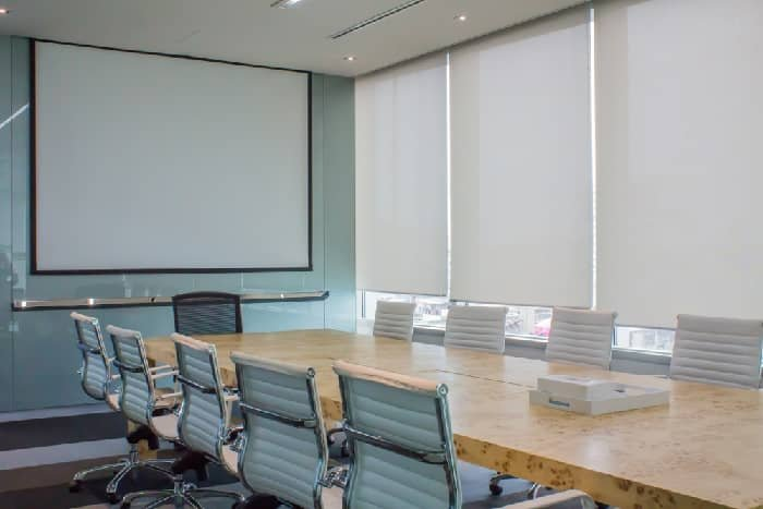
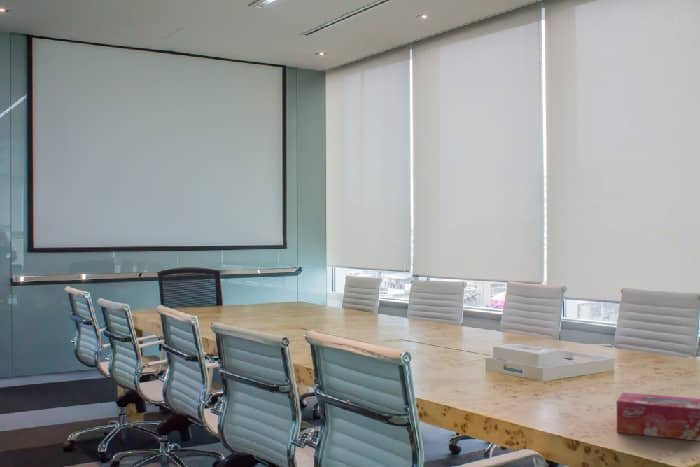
+ tissue box (667, 416)
